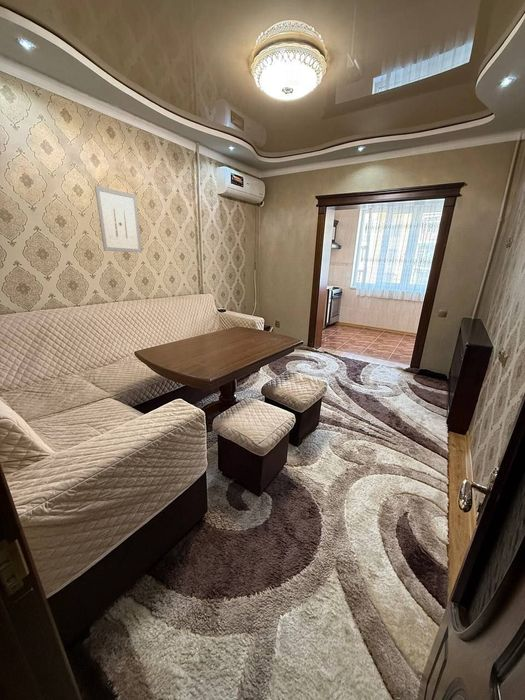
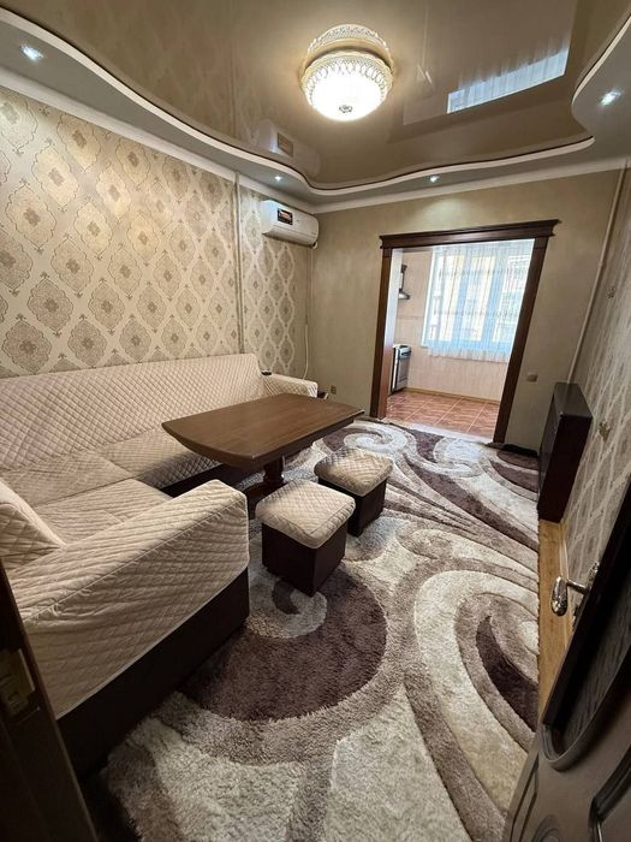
- wall art (120, 222)
